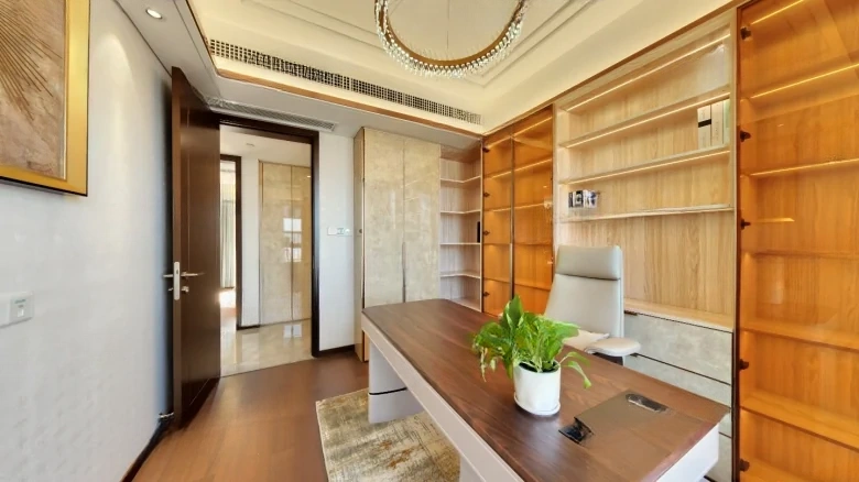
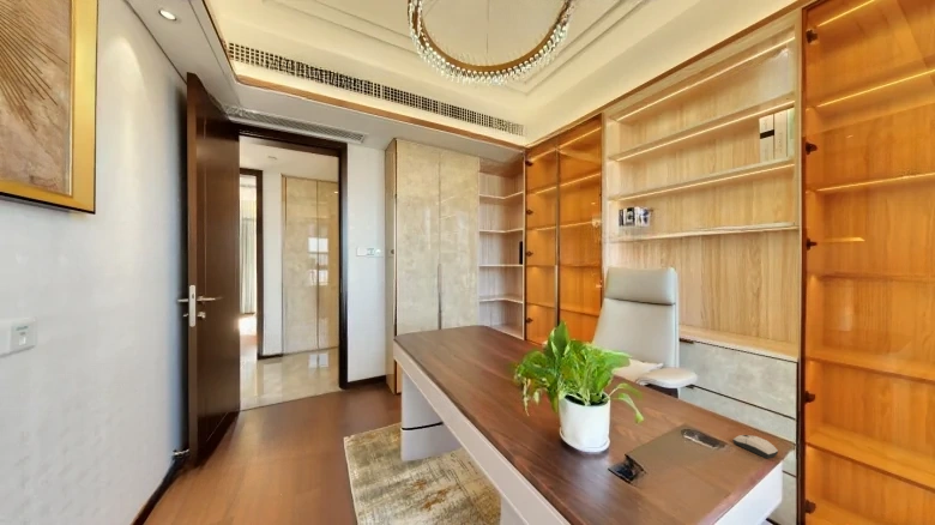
+ computer mouse (754, 442)
